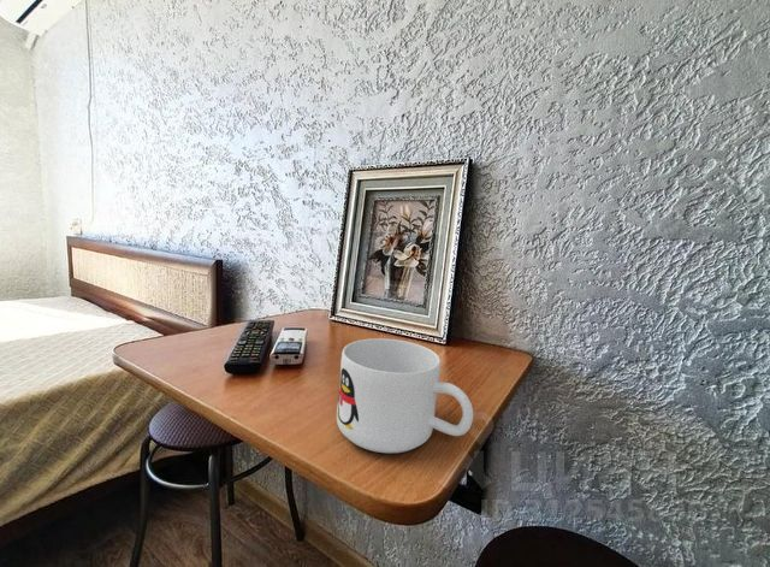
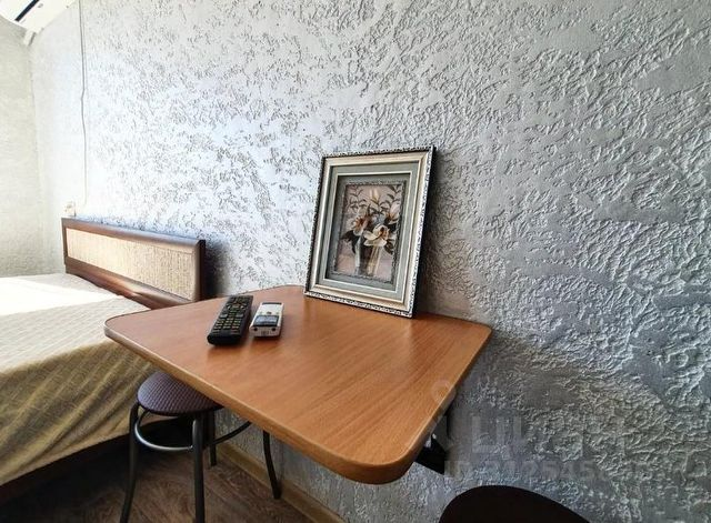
- mug (404, 397)
